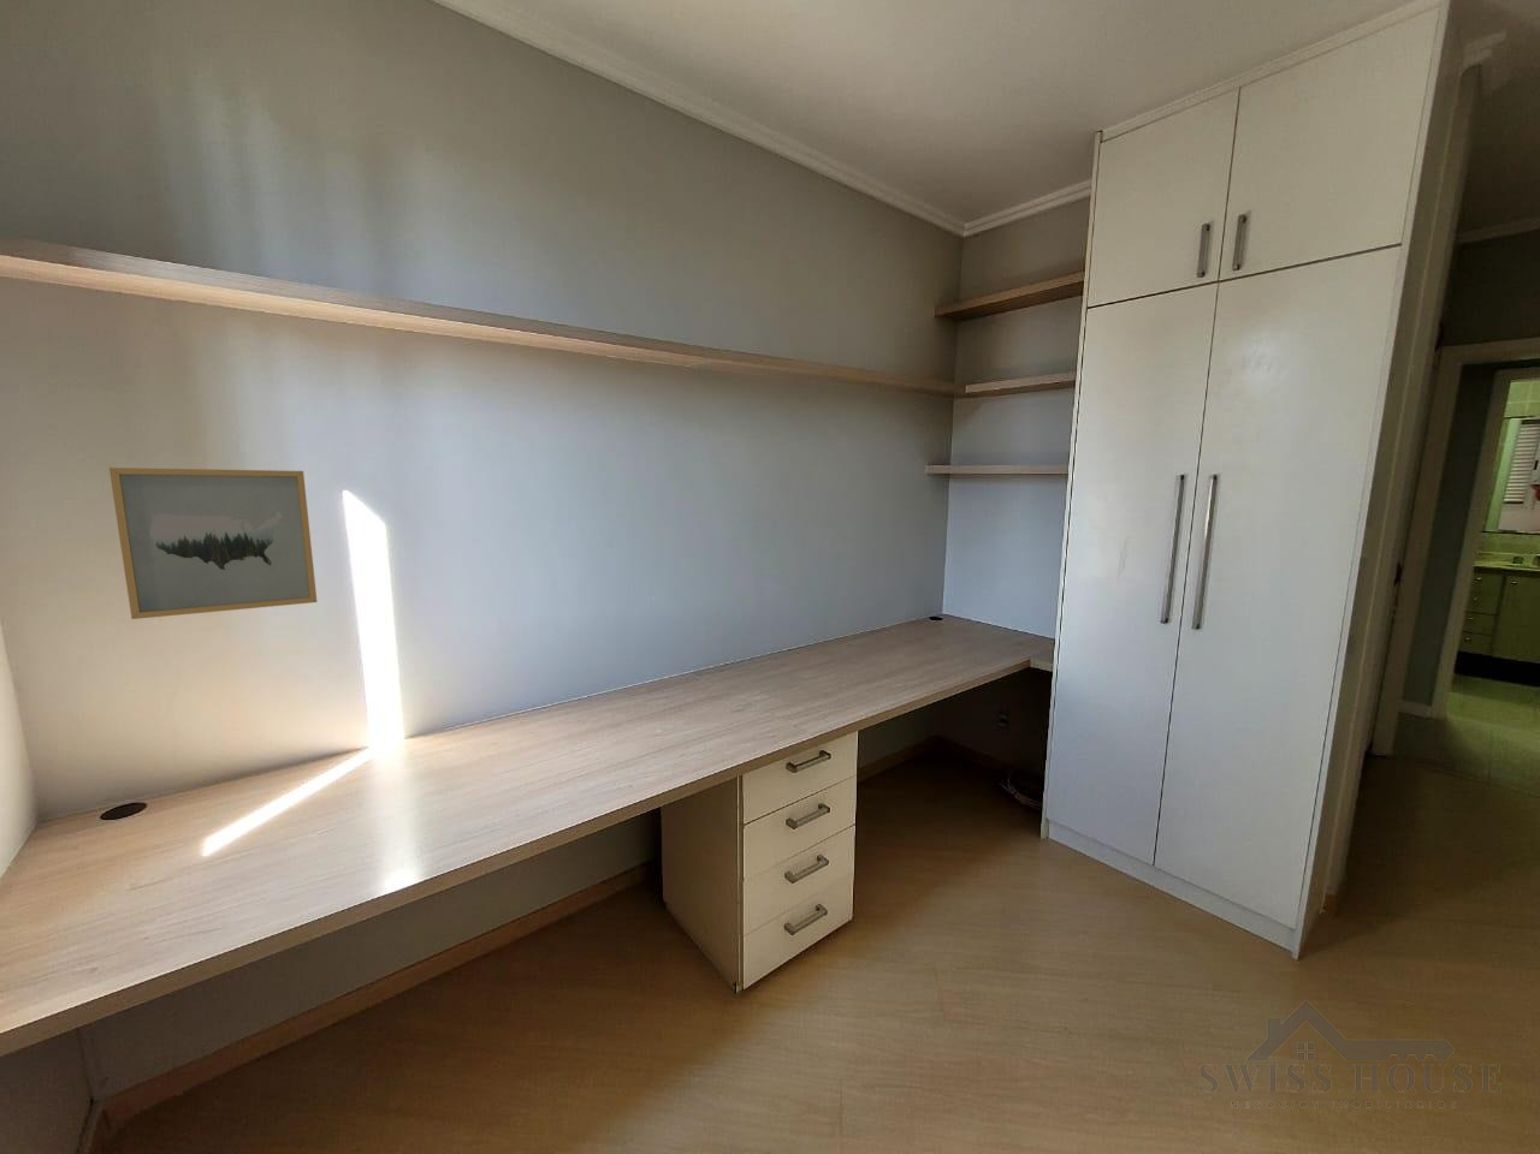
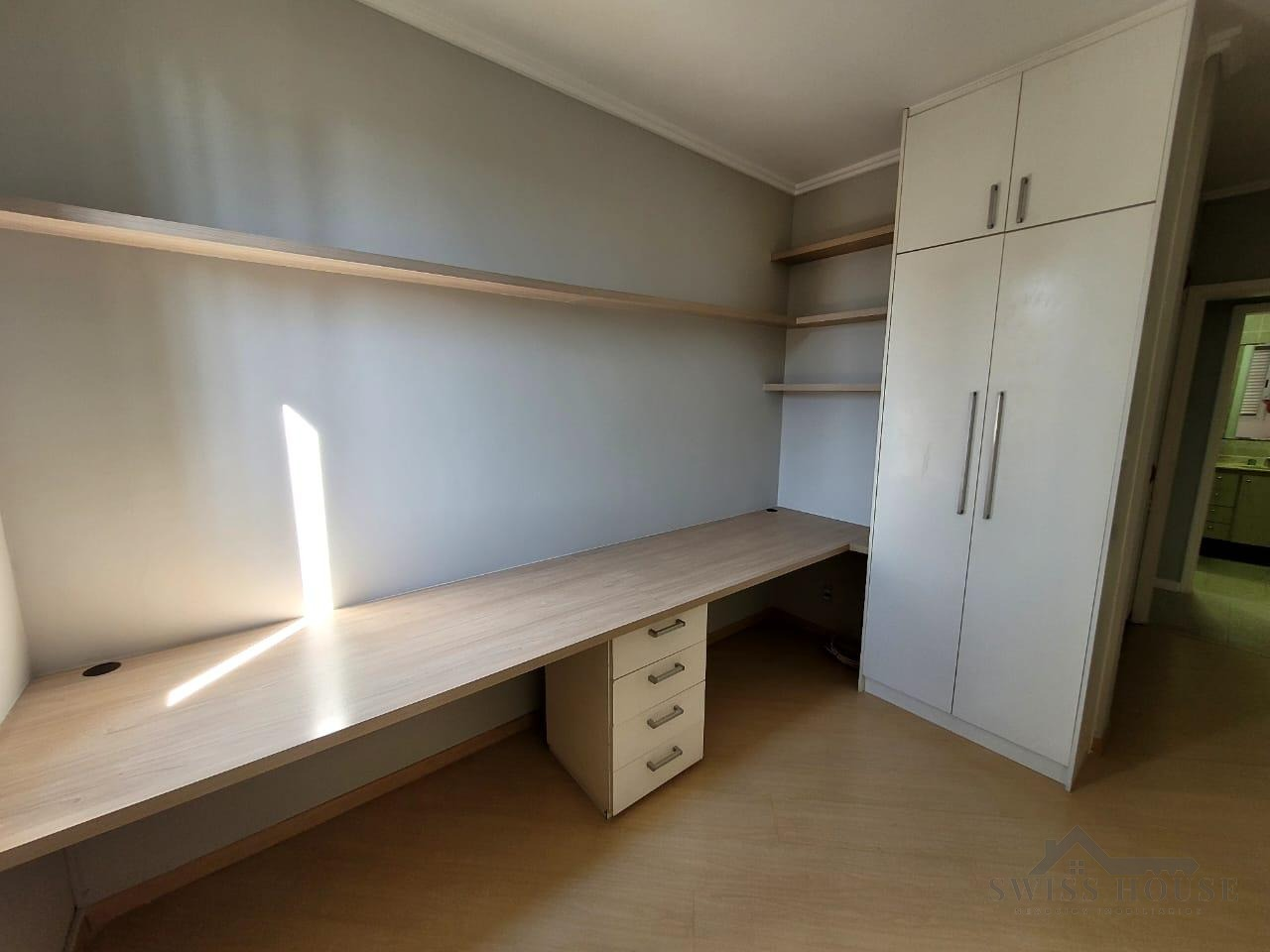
- wall art (223, 539)
